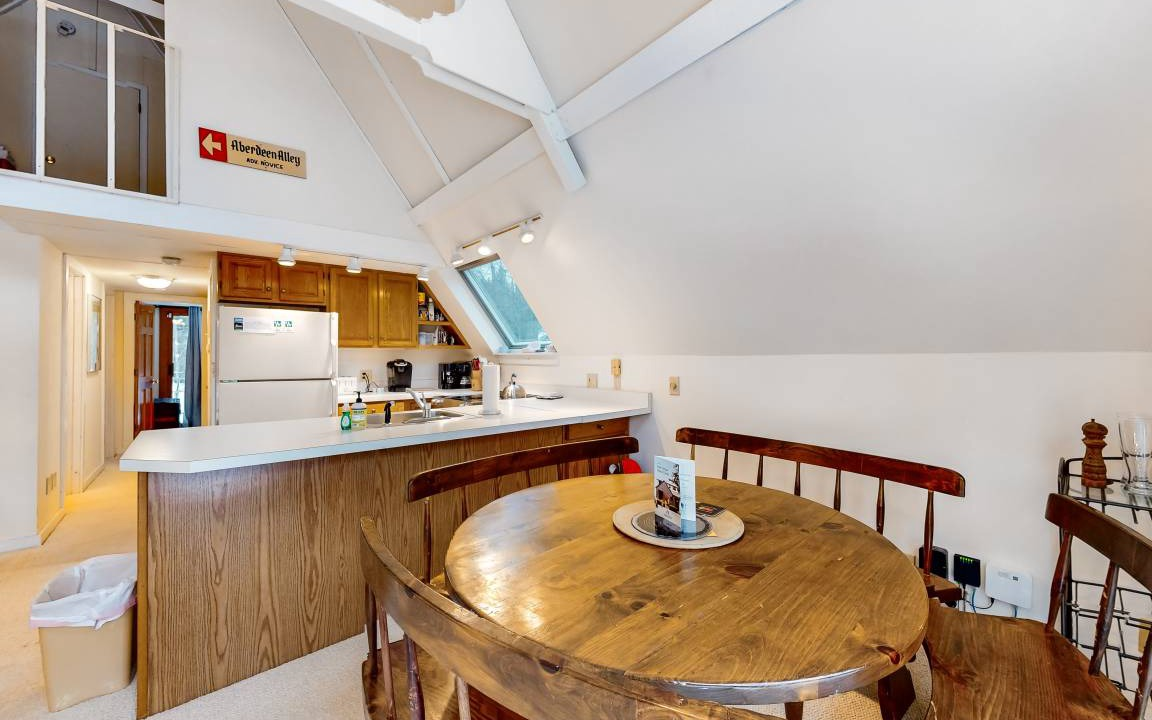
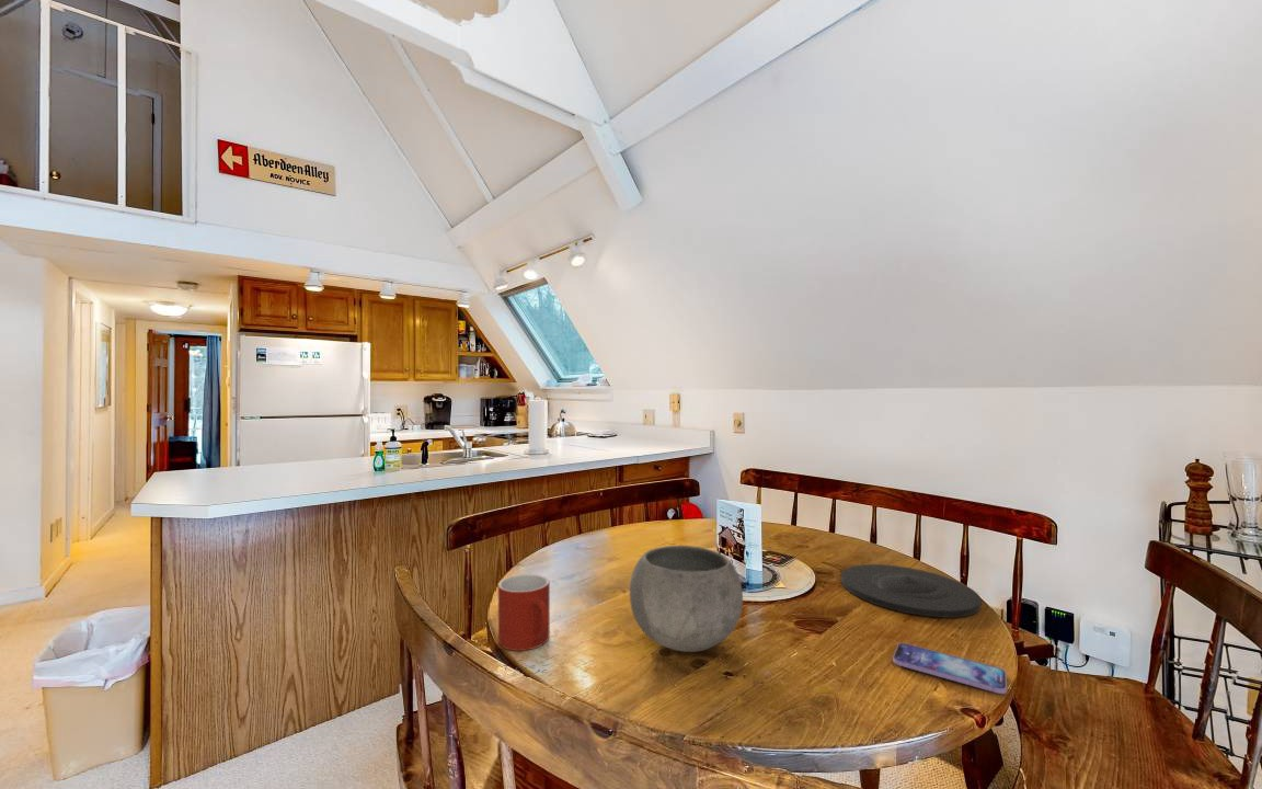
+ mug (530, 614)
+ plate (906, 583)
+ bowl (685, 599)
+ smartphone (948, 666)
